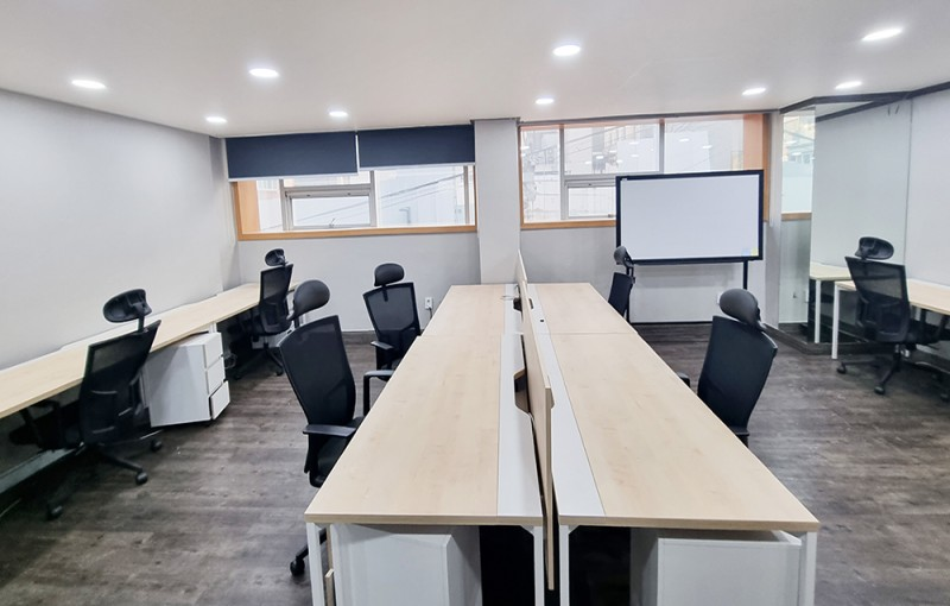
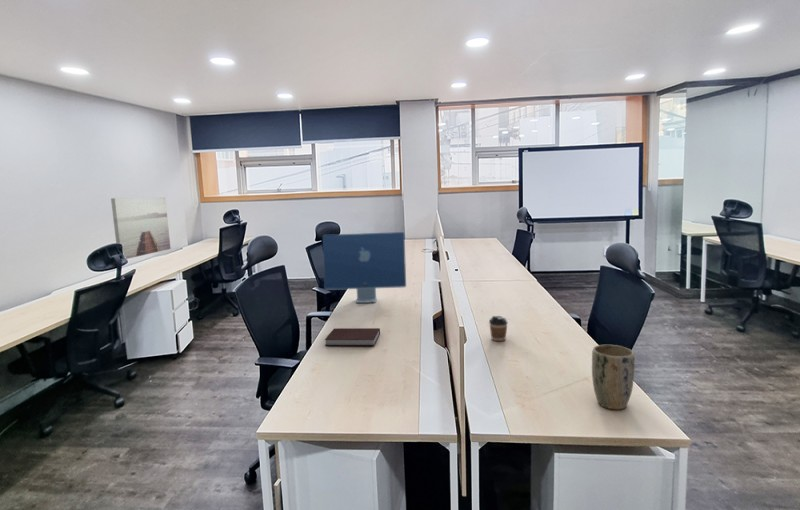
+ computer monitor (364, 267)
+ notebook (353, 336)
+ coffee cup (498, 327)
+ wall art (143, 226)
+ plant pot (612, 377)
